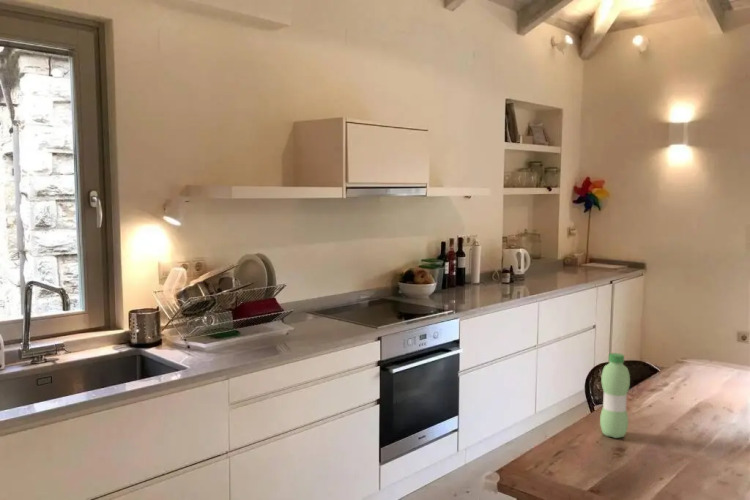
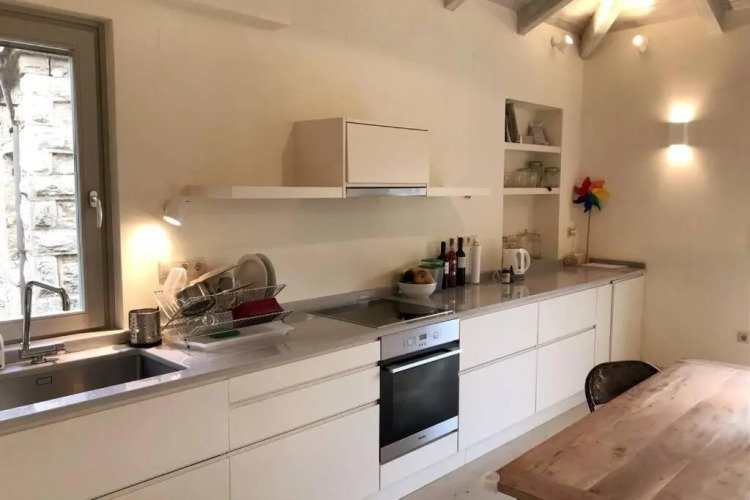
- water bottle (615, 394)
